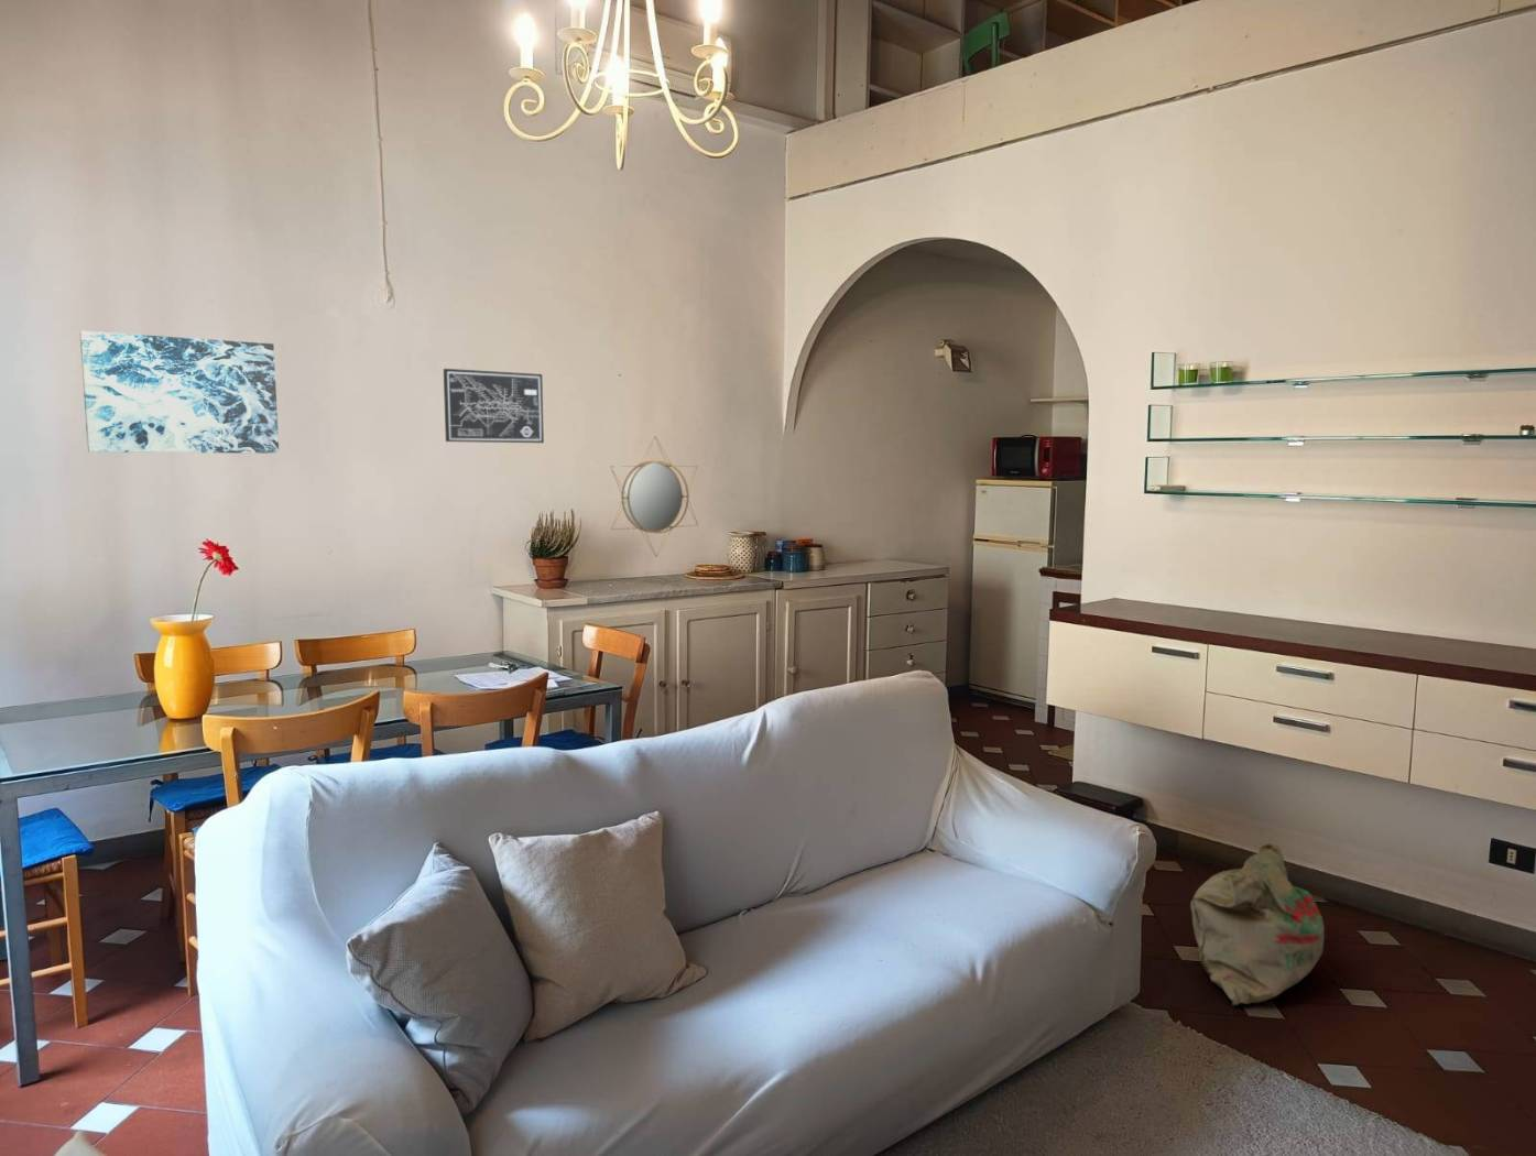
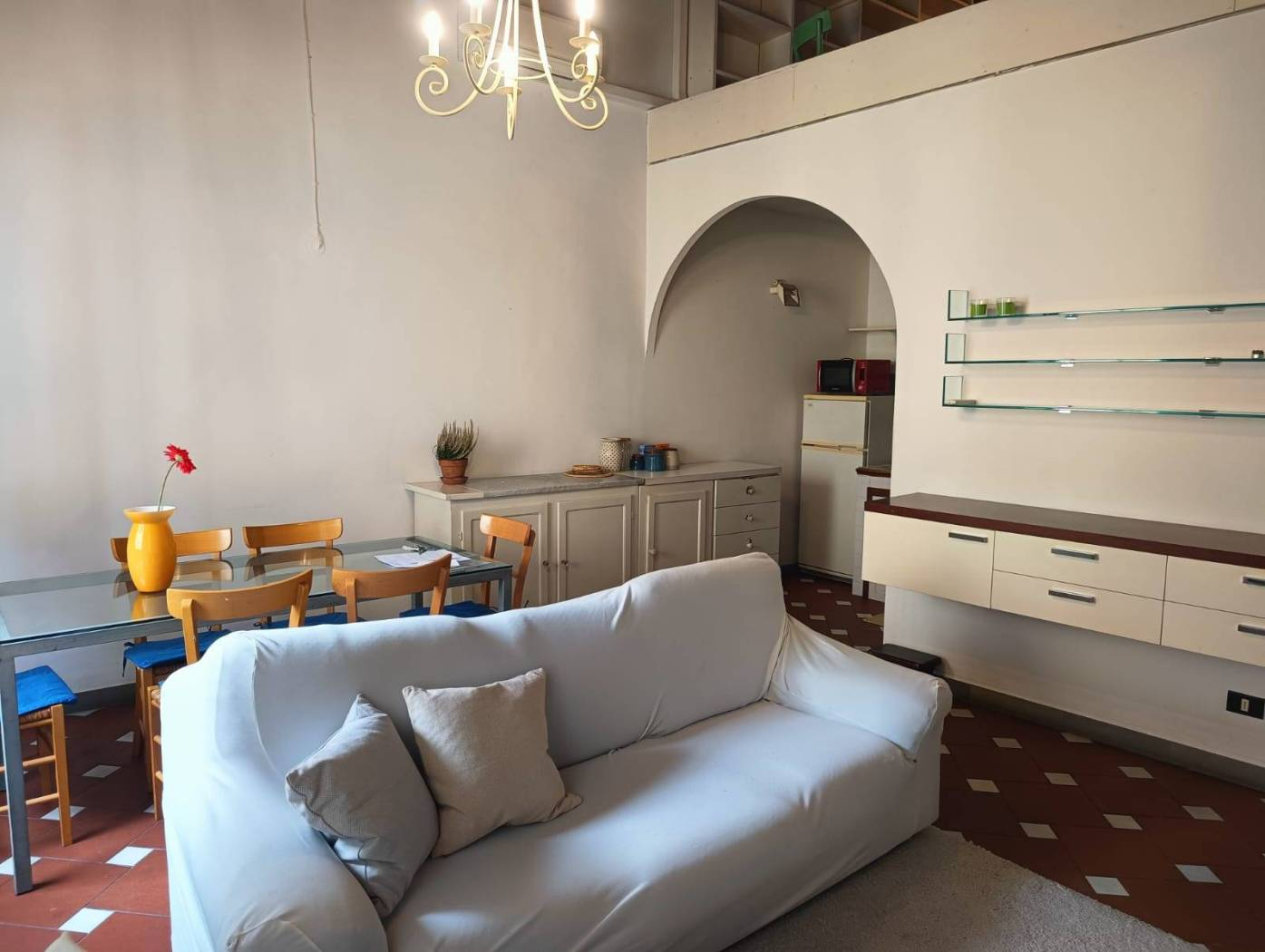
- bag (1258, 913)
- home mirror (656, 497)
- wall art (494, 407)
- wall art (183, 395)
